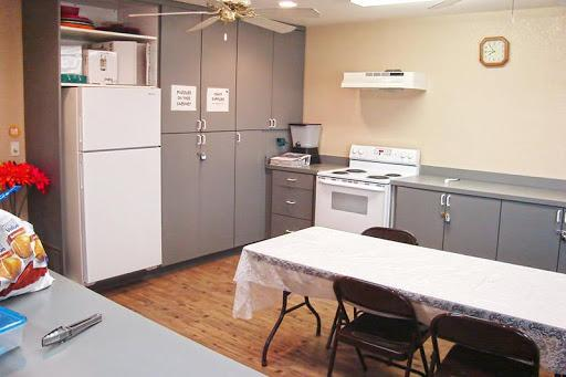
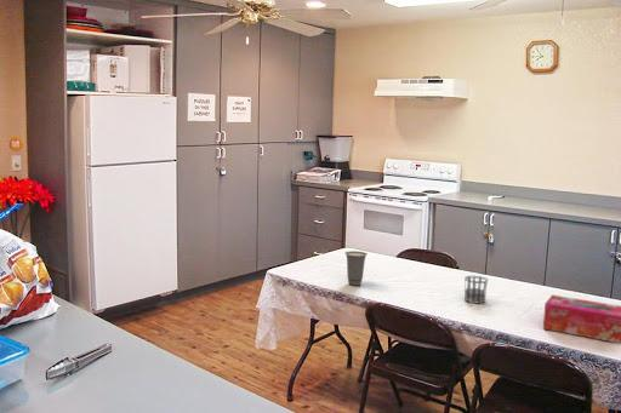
+ tissue box (587, 317)
+ cup (355, 268)
+ cup (475, 289)
